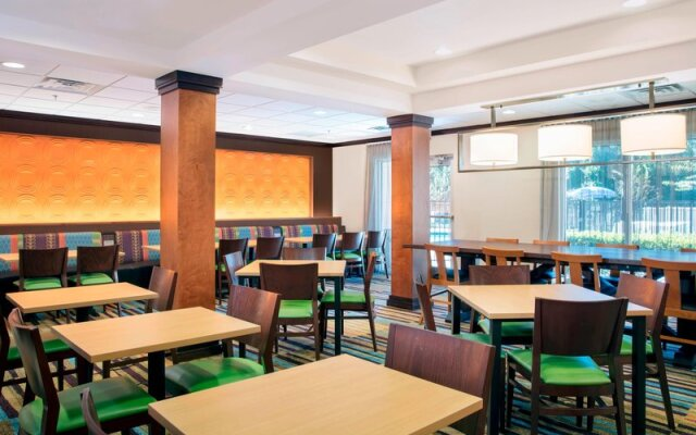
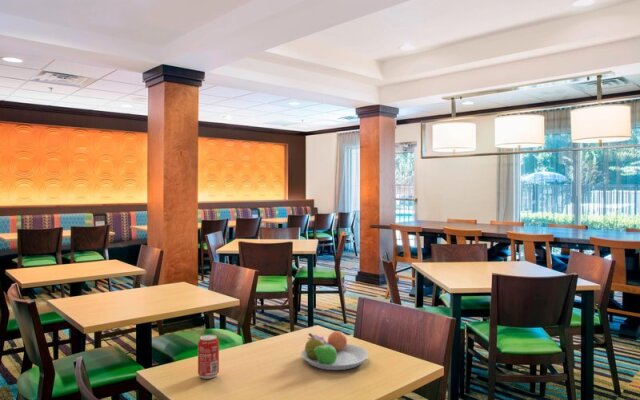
+ fruit bowl (332, 347)
+ beverage can (208, 356)
